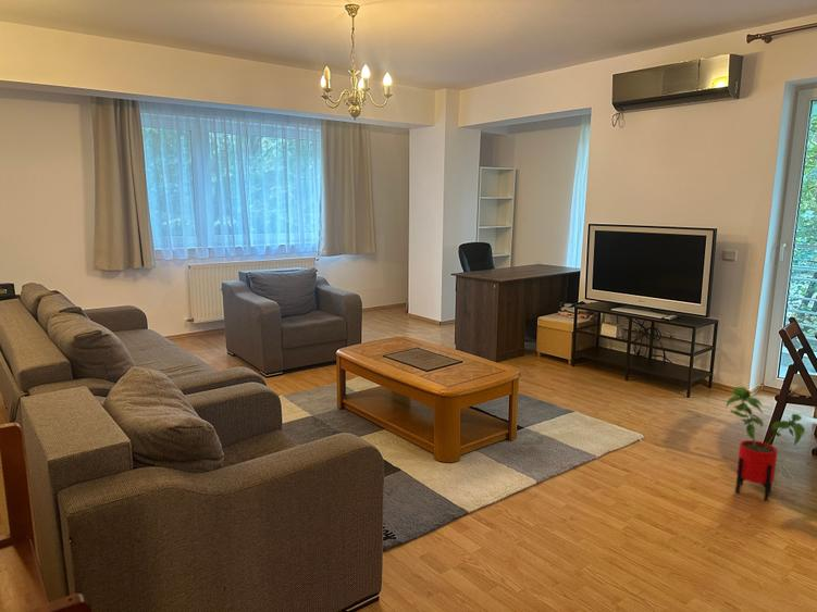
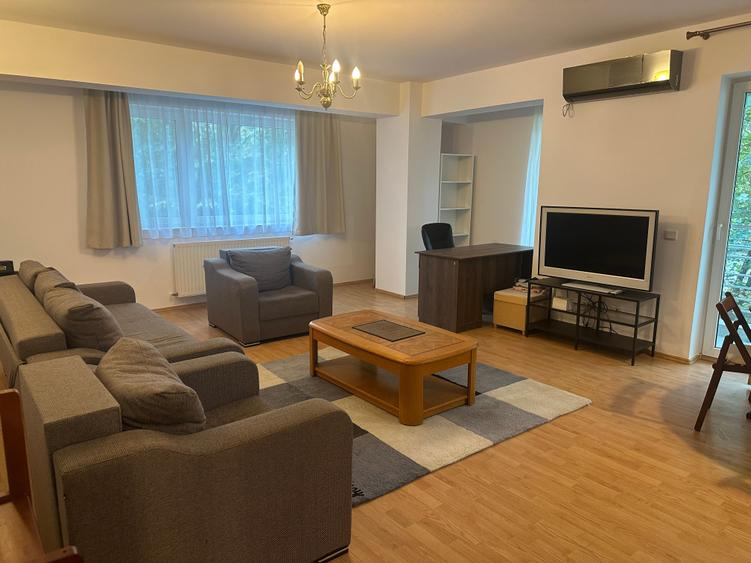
- house plant (753, 439)
